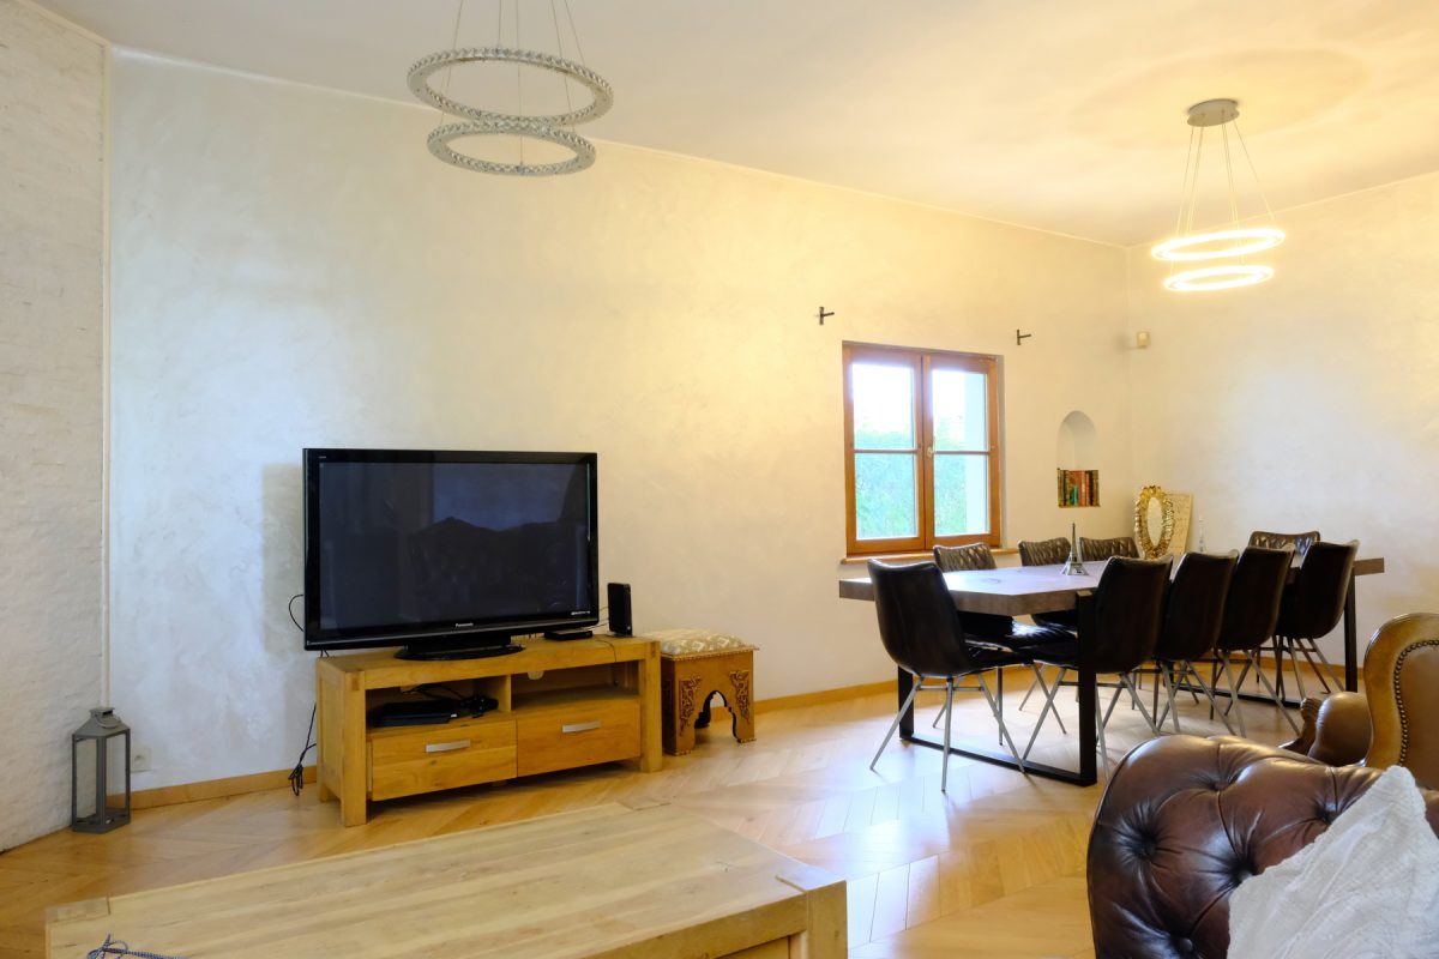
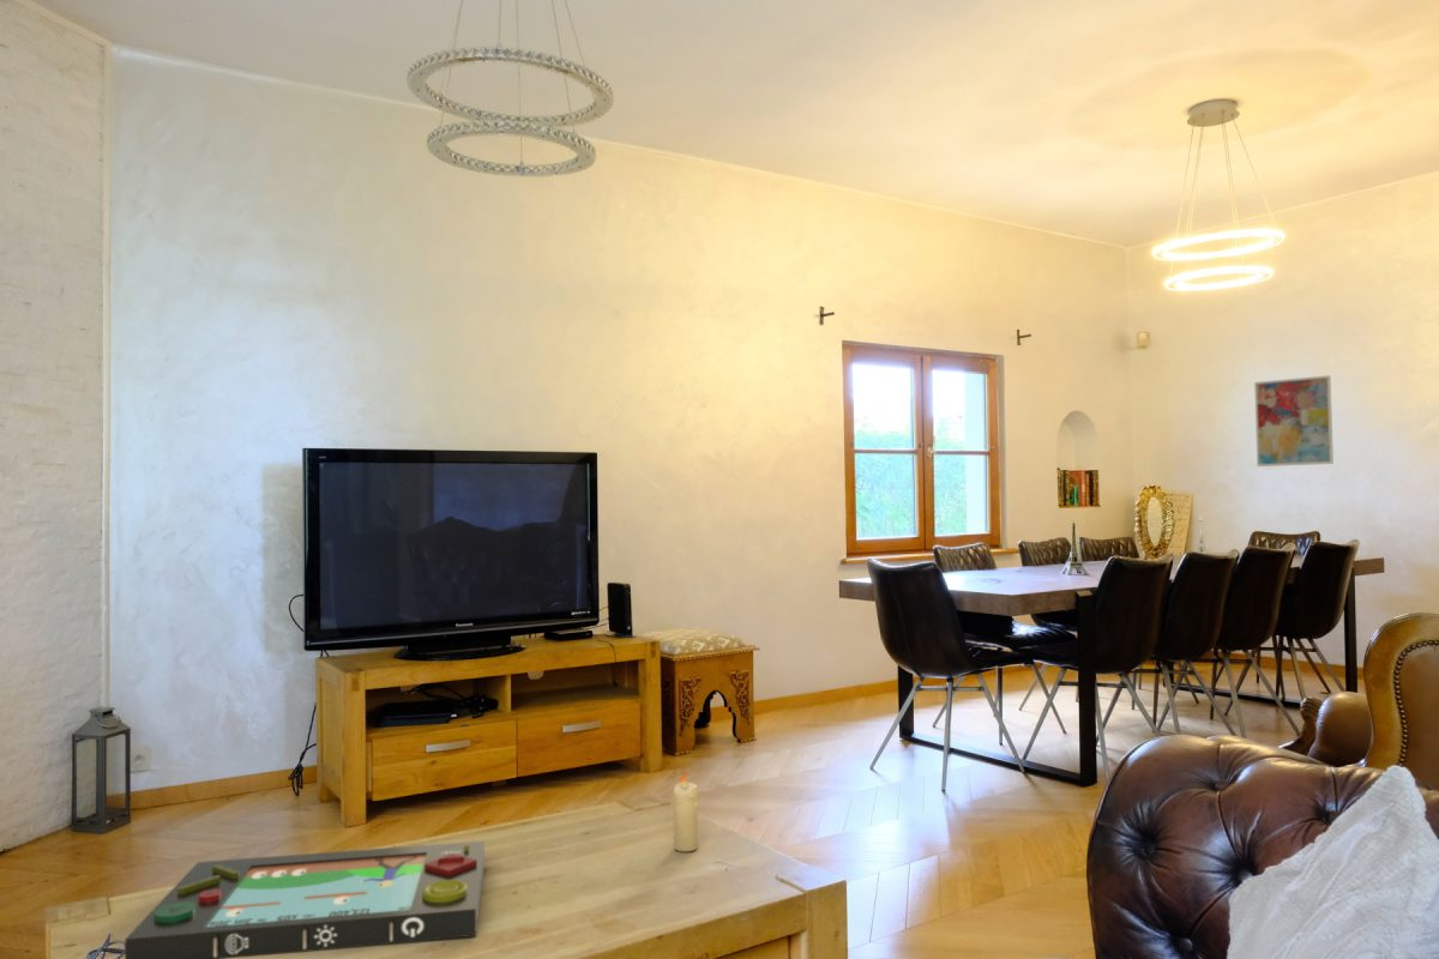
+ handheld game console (326, 893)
+ wall art (1293, 422)
+ candle (686, 809)
